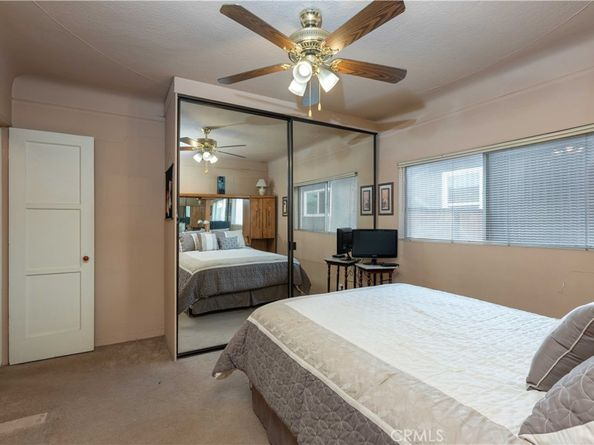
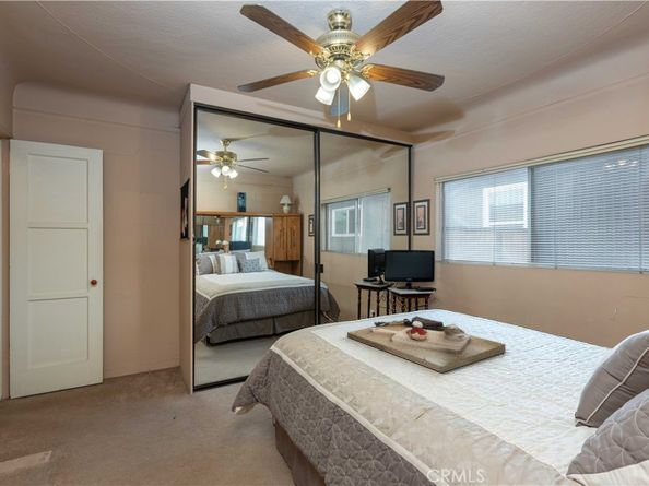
+ decorative tray (421, 331)
